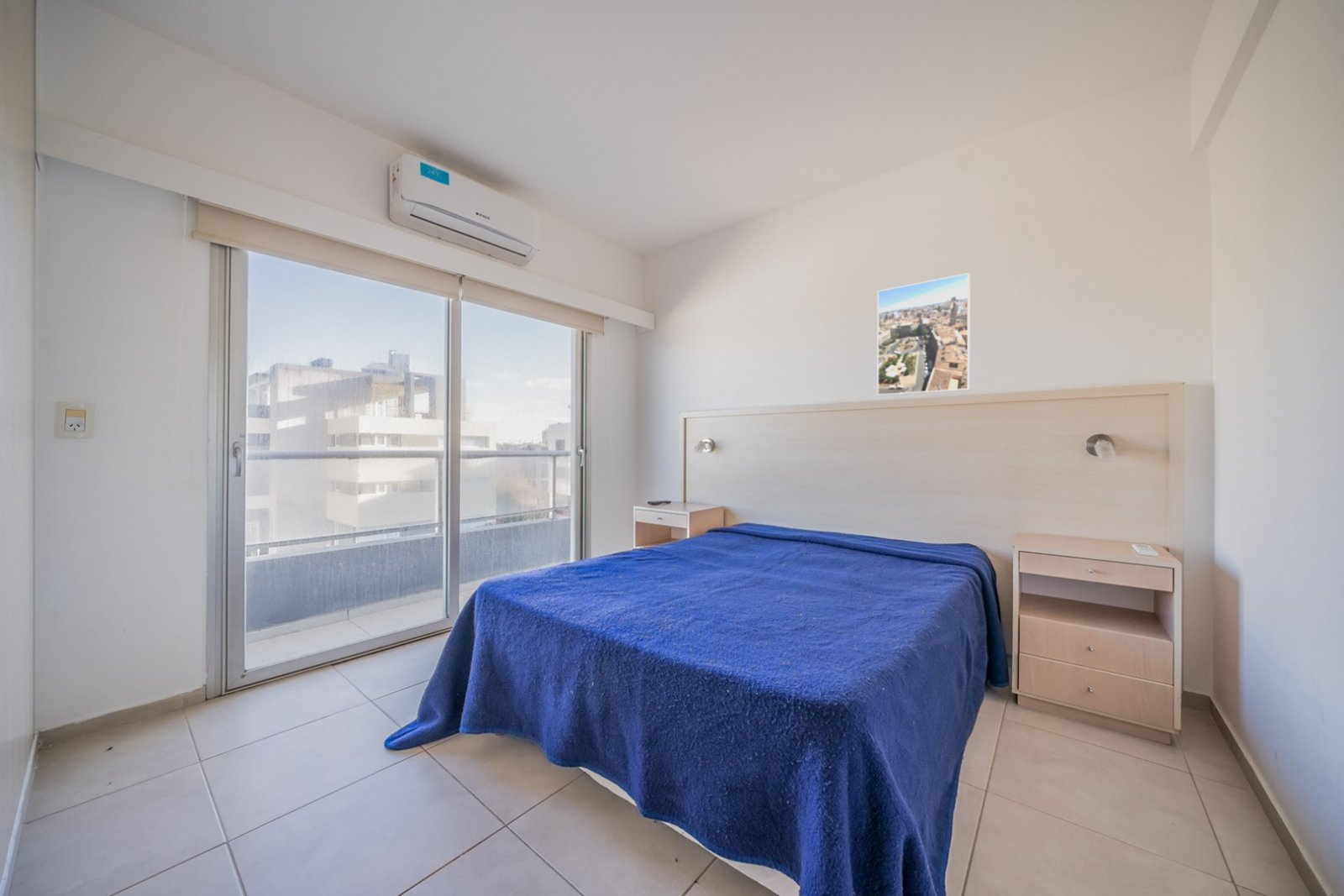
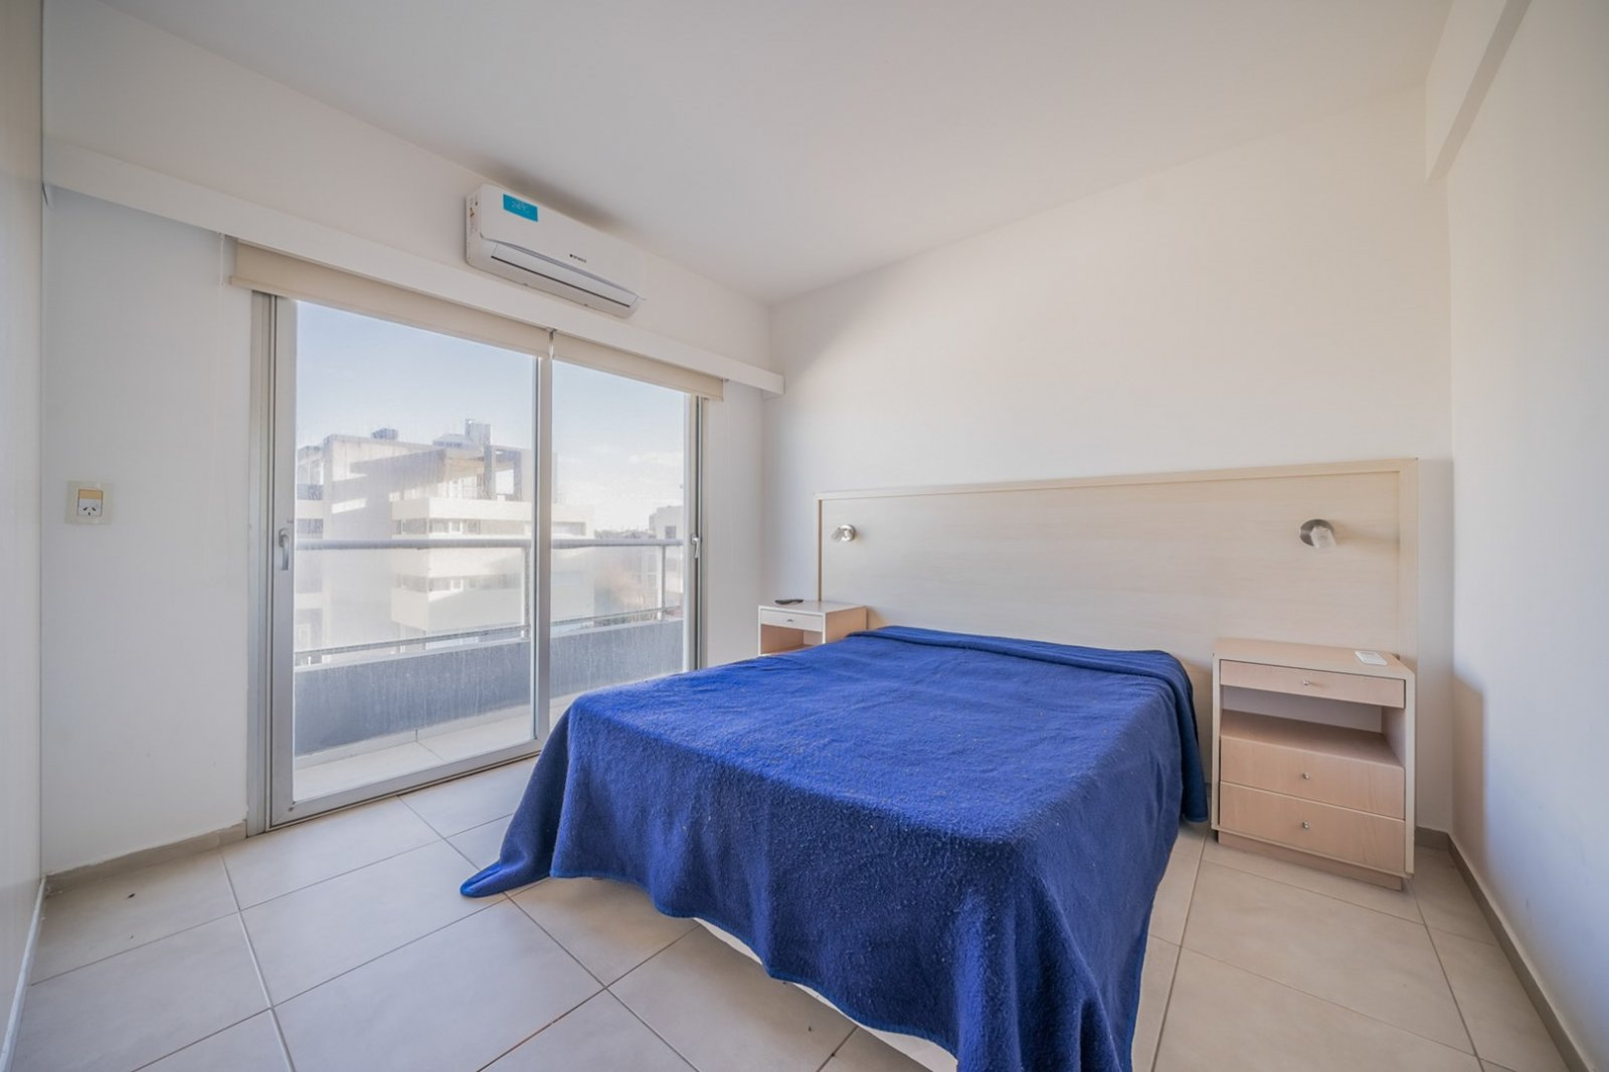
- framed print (921, 338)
